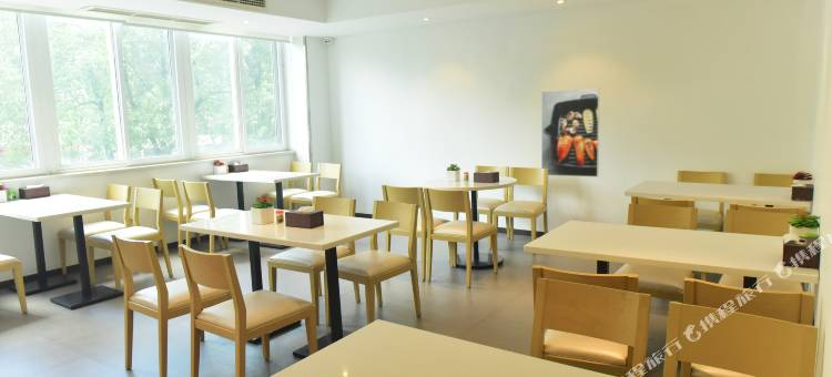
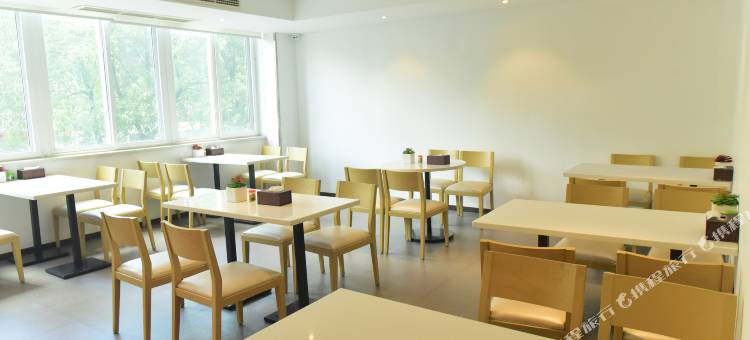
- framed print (569, 133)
